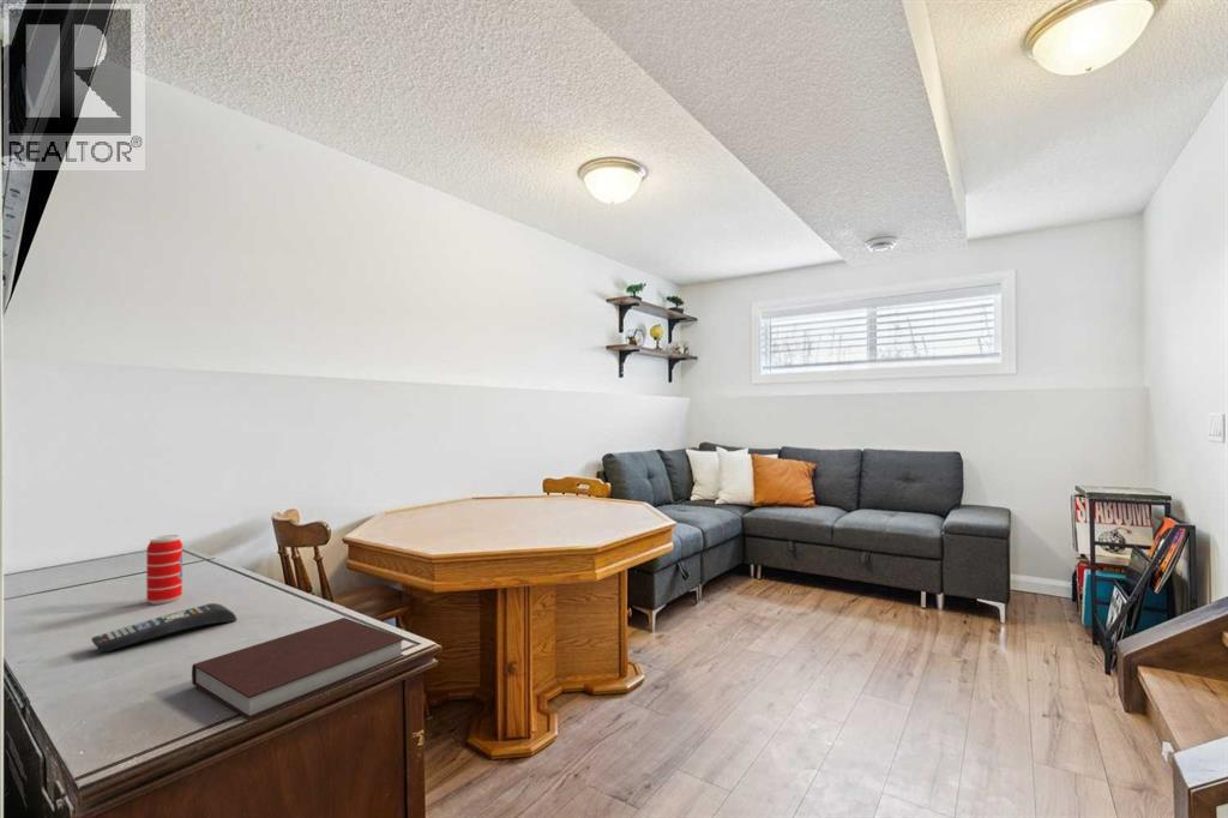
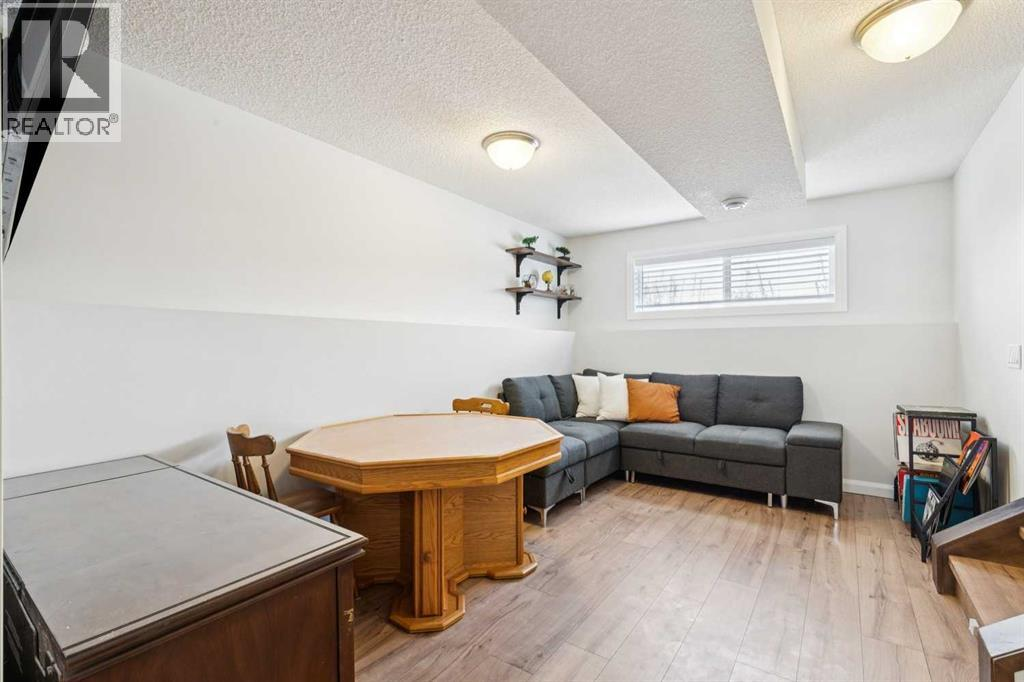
- remote control (168, 625)
- beverage can (164, 569)
- notebook (303, 660)
